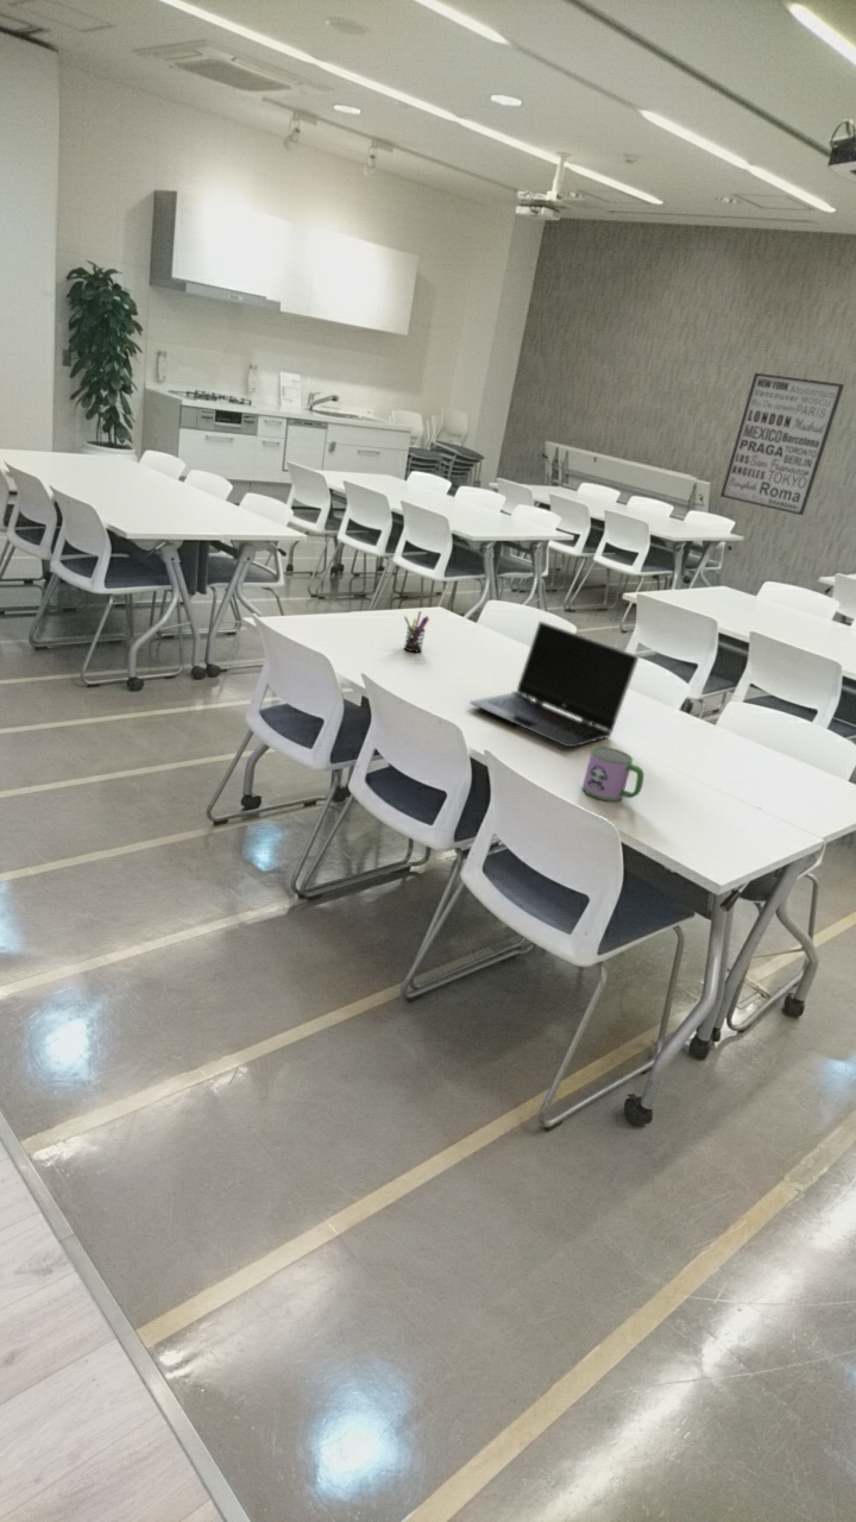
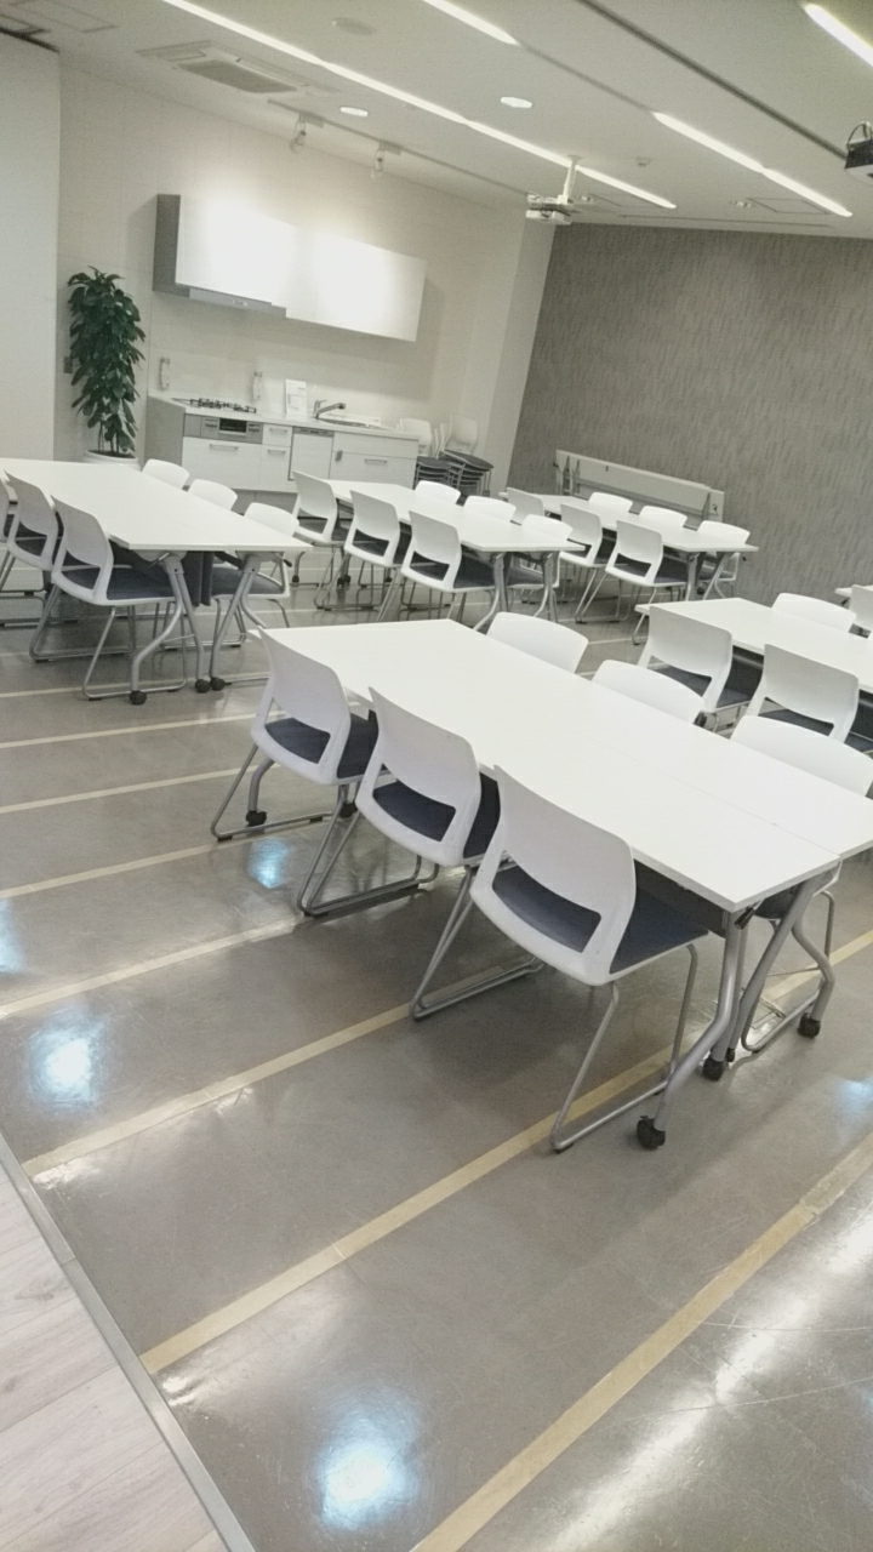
- wall art (779, 444)
- pen holder (414, 630)
- laptop computer (552, 681)
- mug (613, 776)
